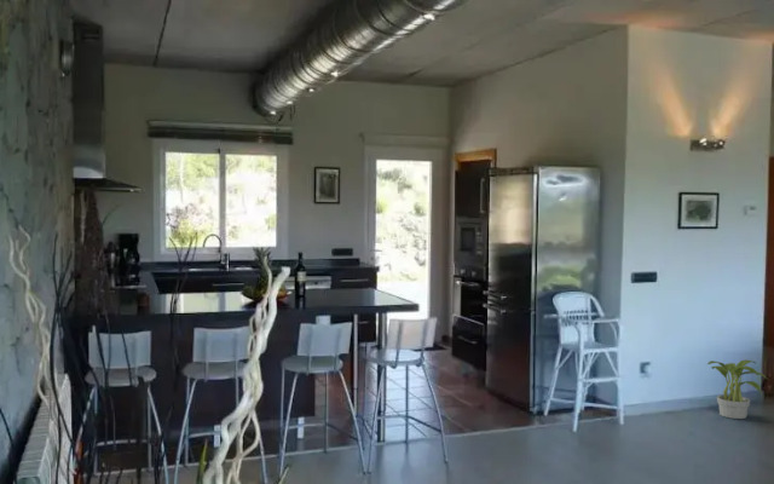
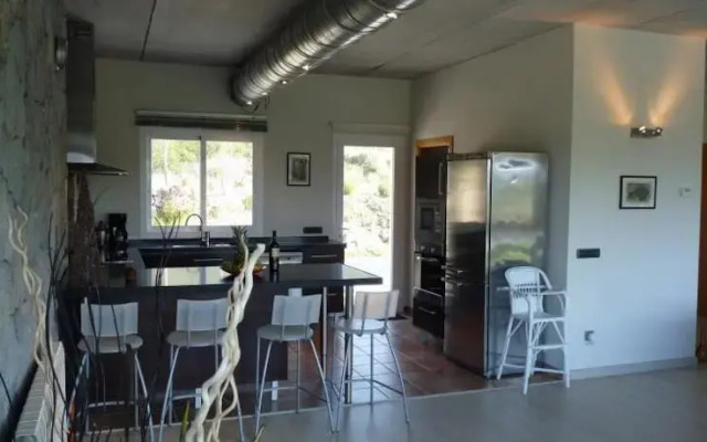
- potted plant (733, 387)
